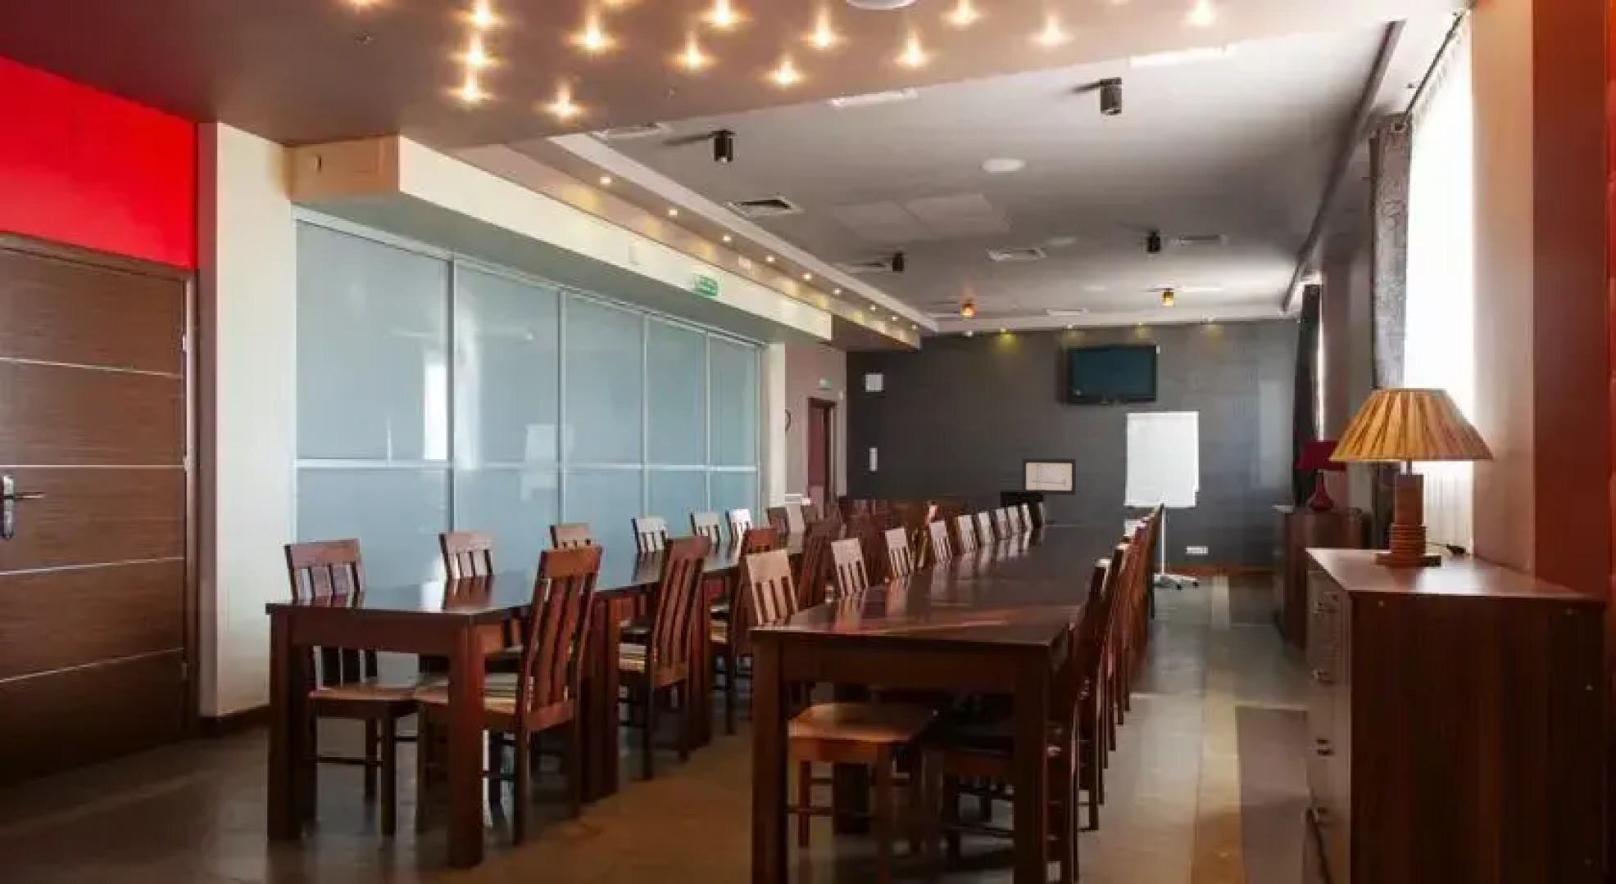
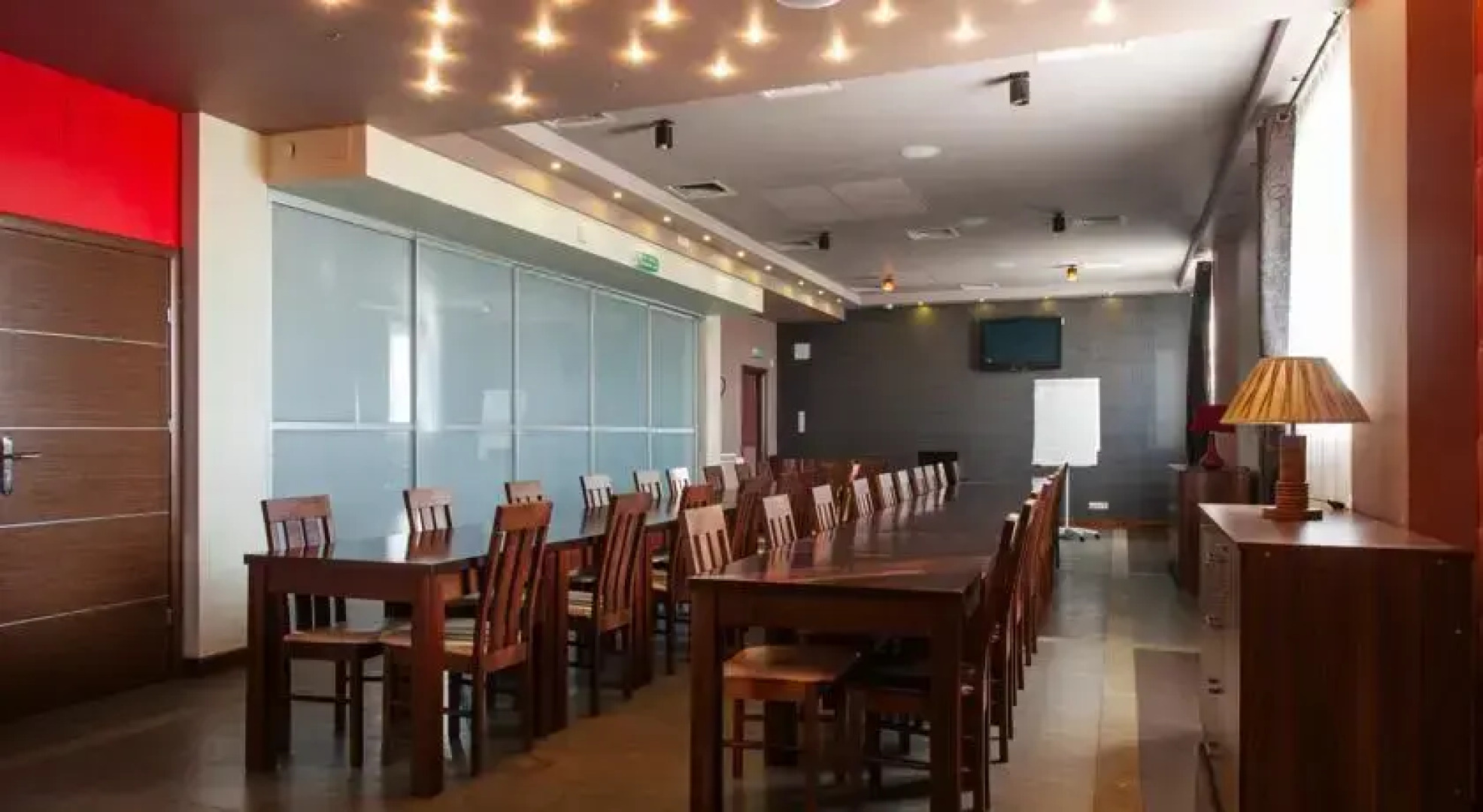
- wall art (1048, 477)
